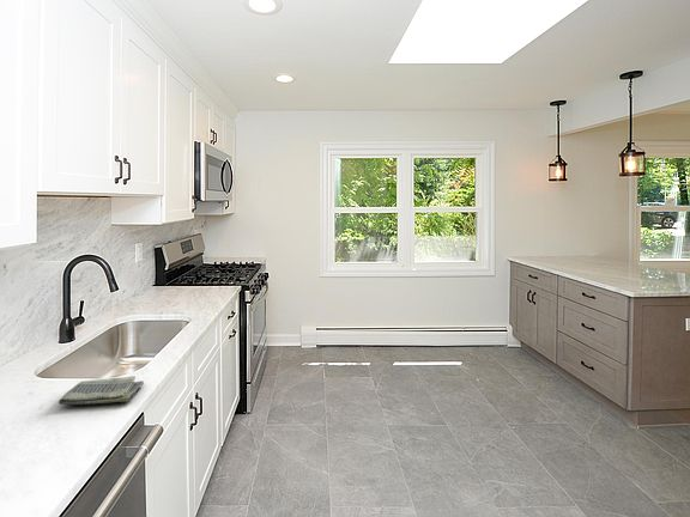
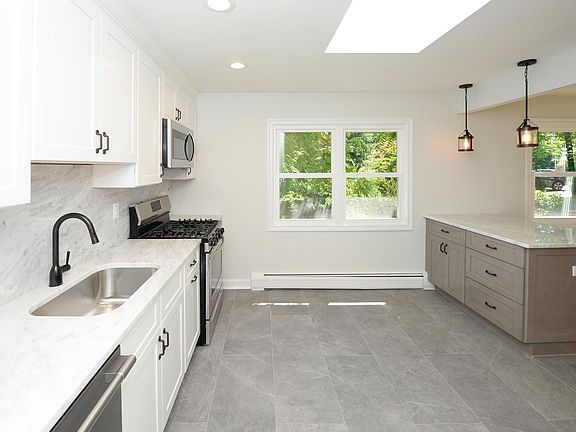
- dish towel (104, 389)
